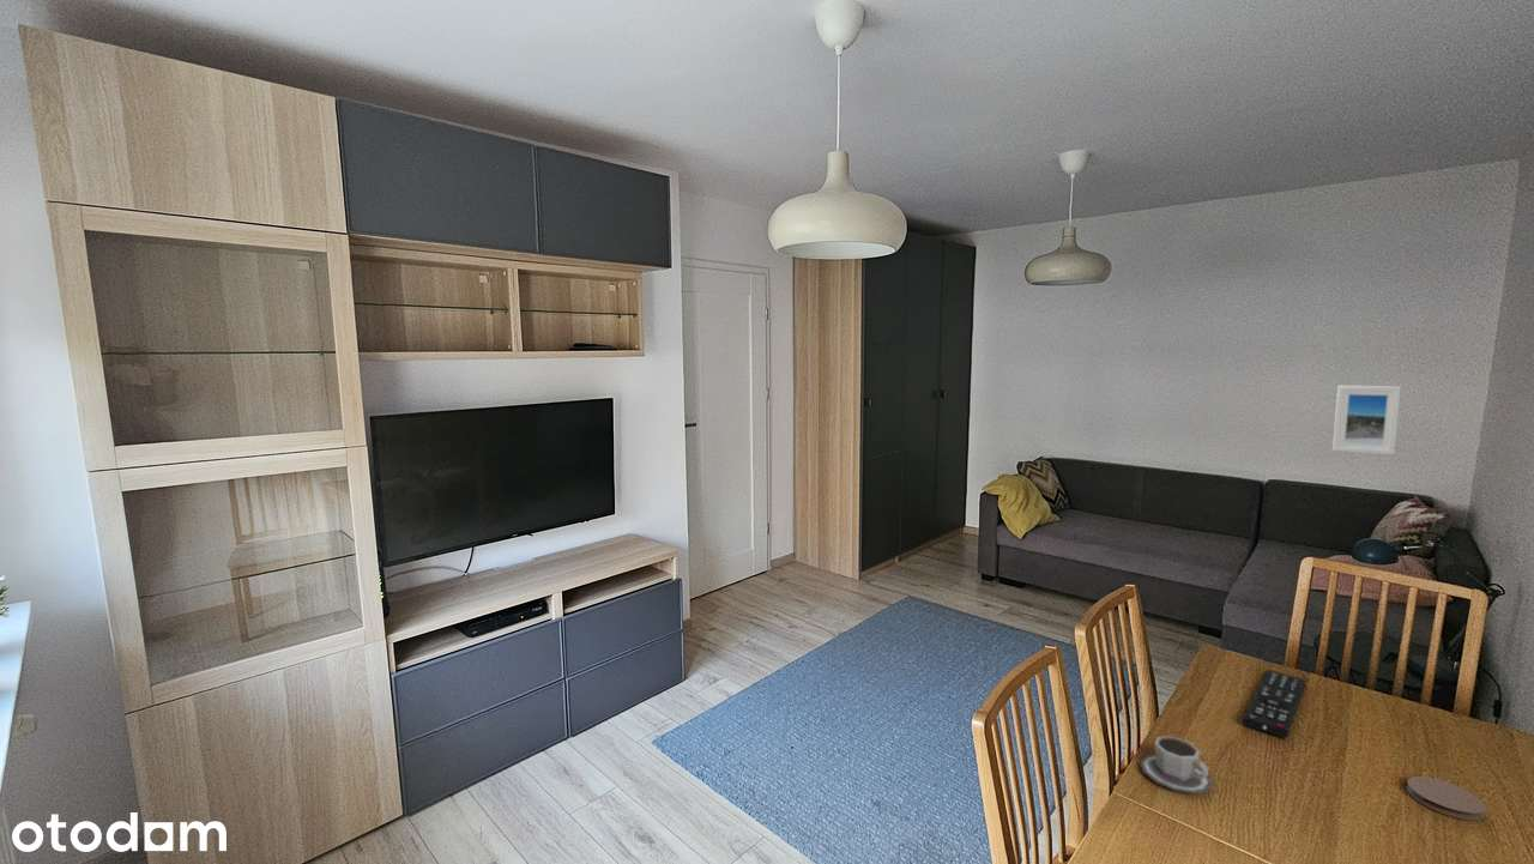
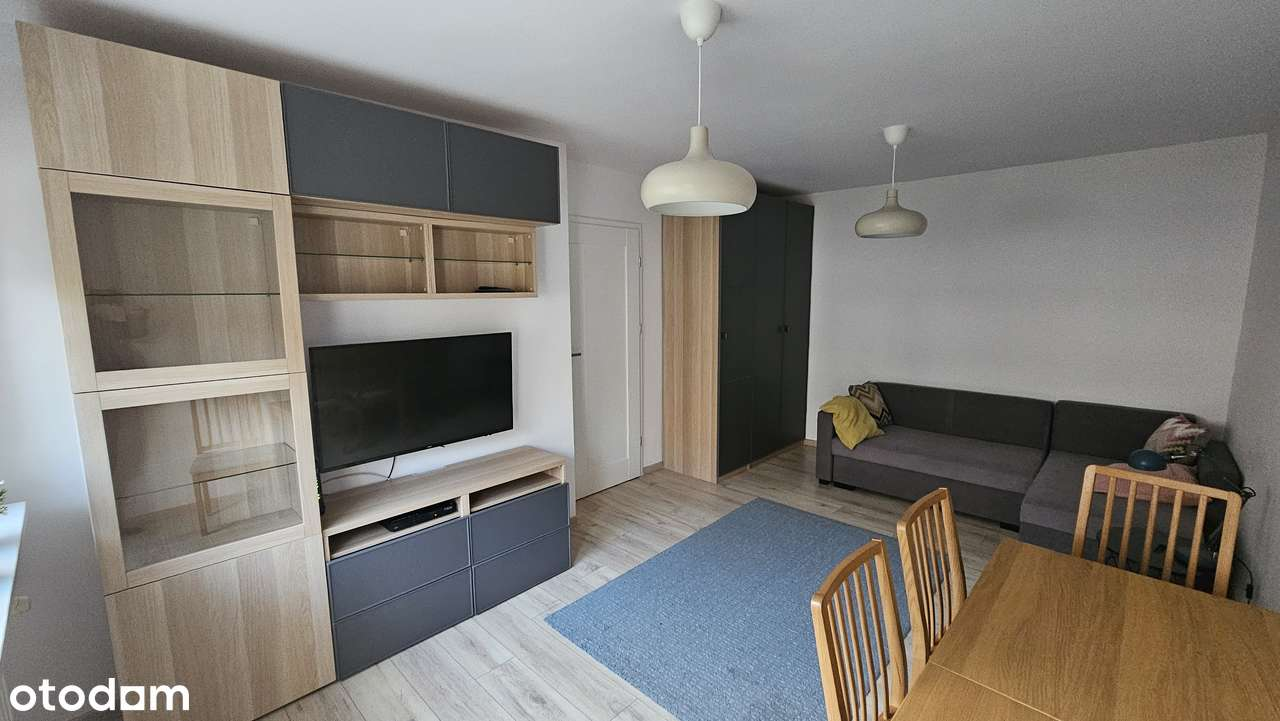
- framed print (1365, 419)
- cup (1176, 761)
- coaster (1444, 797)
- remote control (1275, 700)
